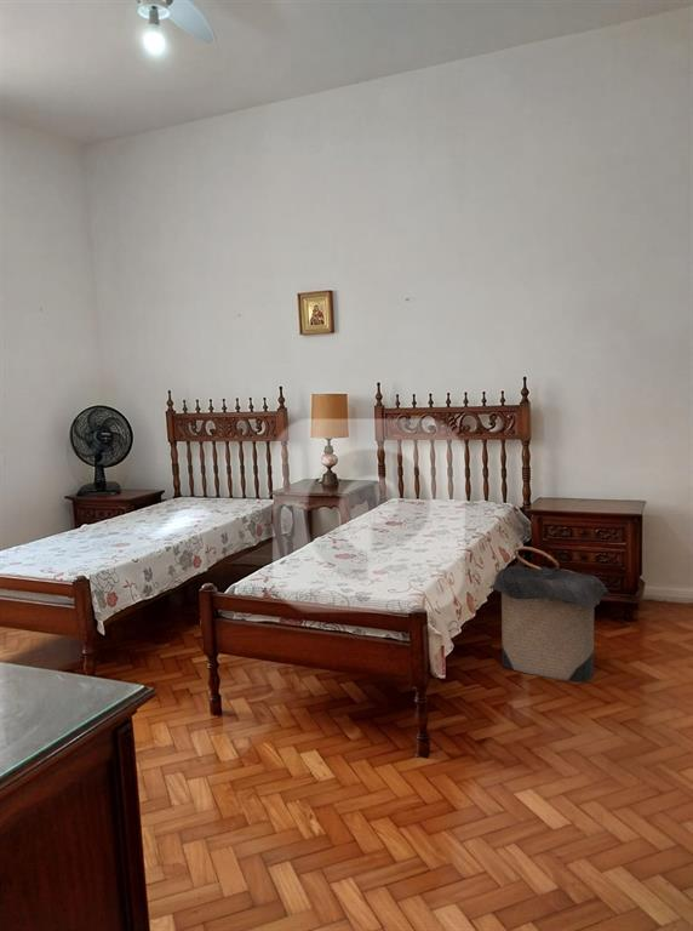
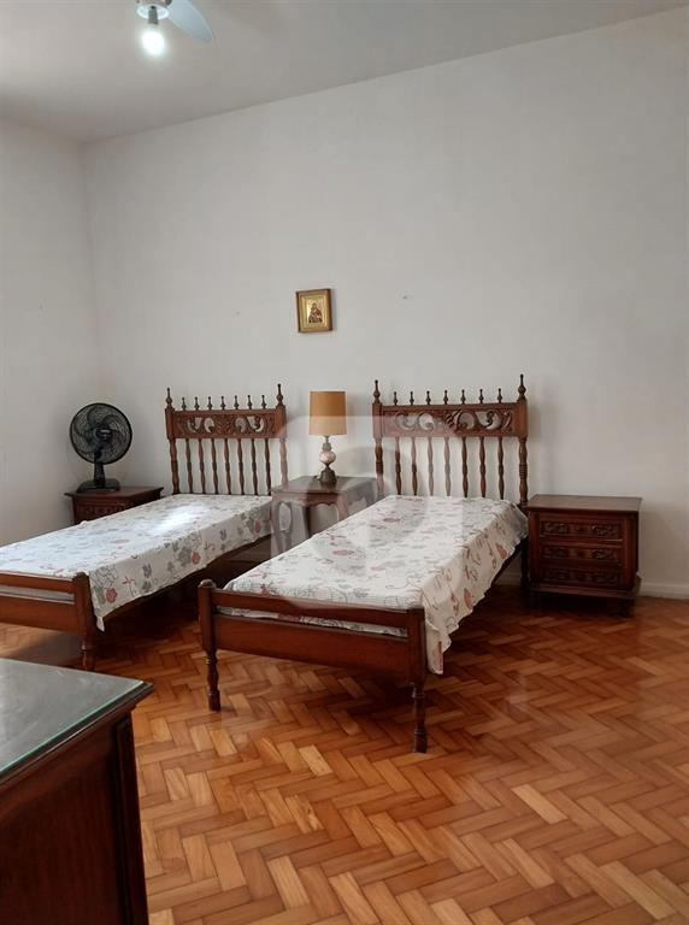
- laundry hamper (549, 606)
